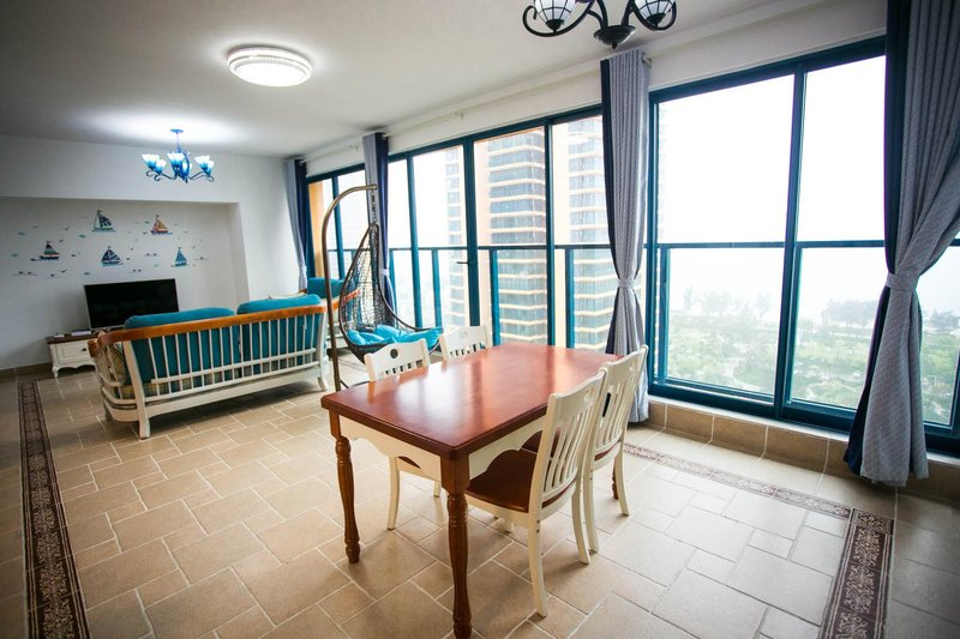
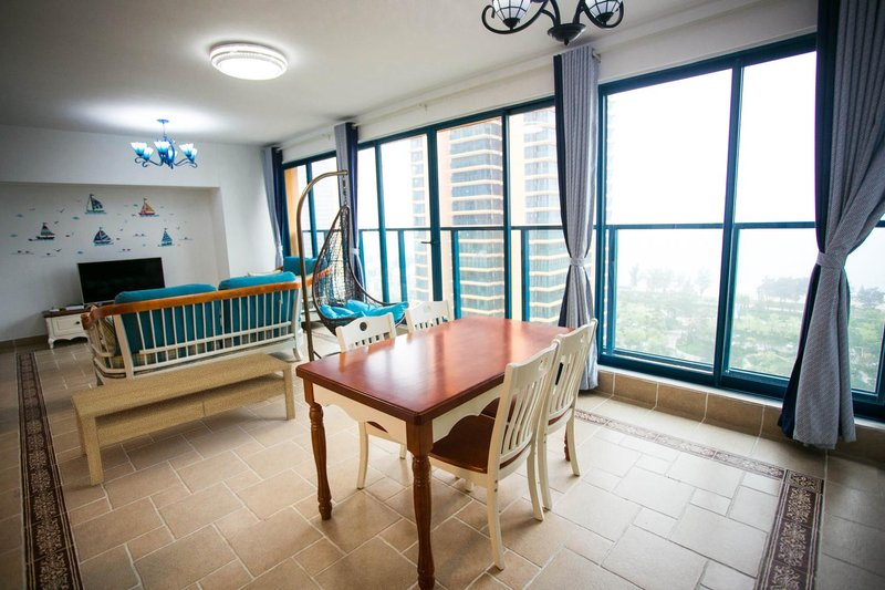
+ coffee table (192, 406)
